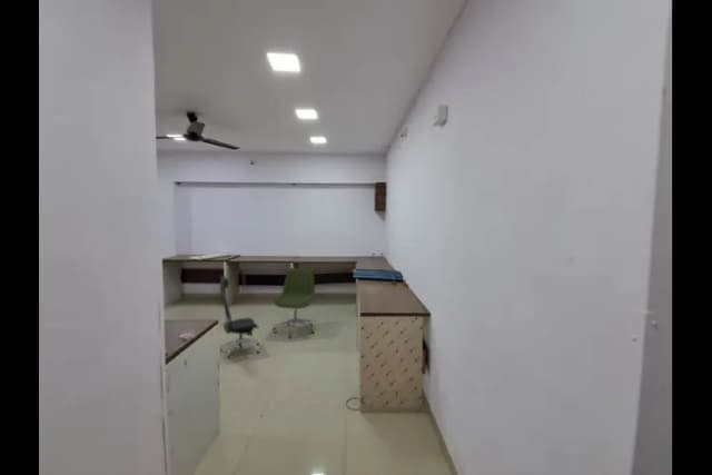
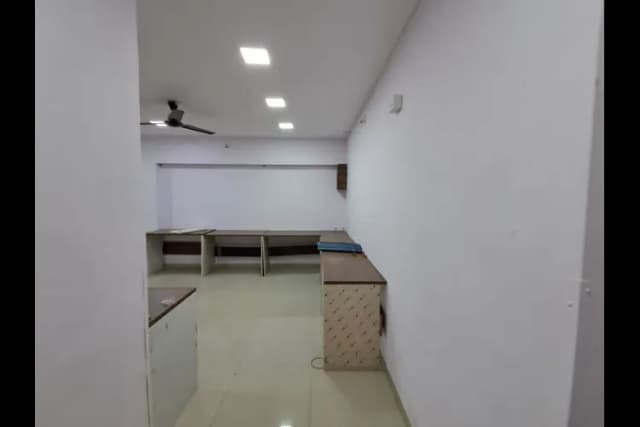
- office chair (295, 300)
- office chair (240, 318)
